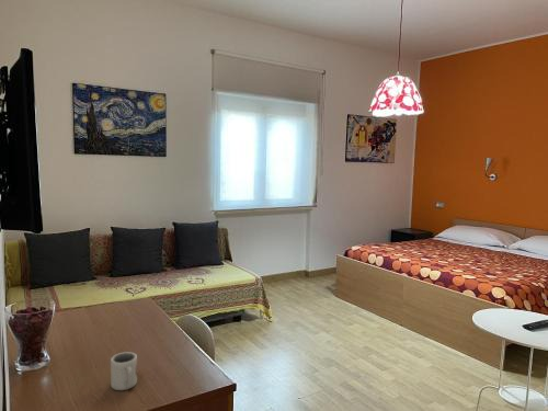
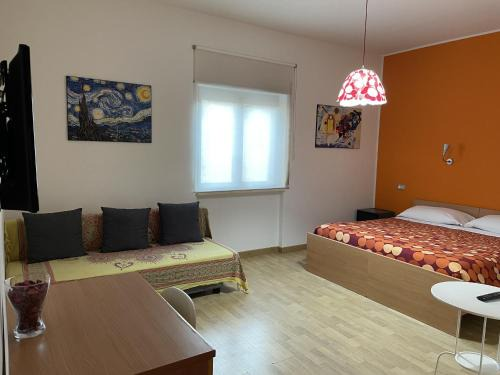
- cup (125, 372)
